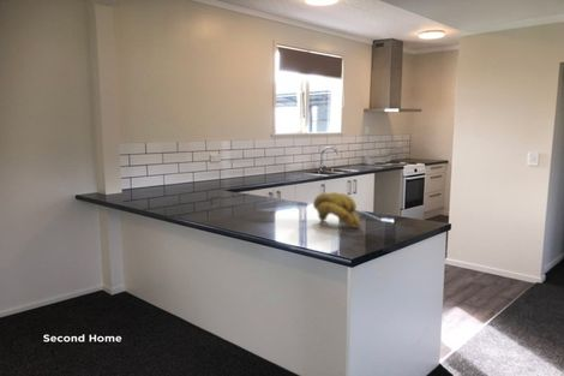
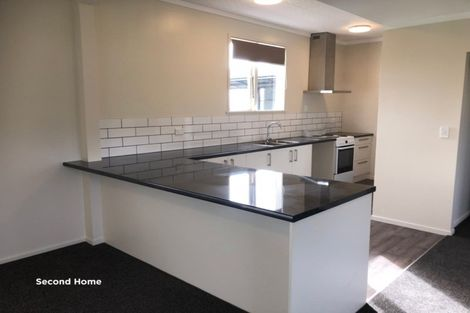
- banana bunch (336, 208)
